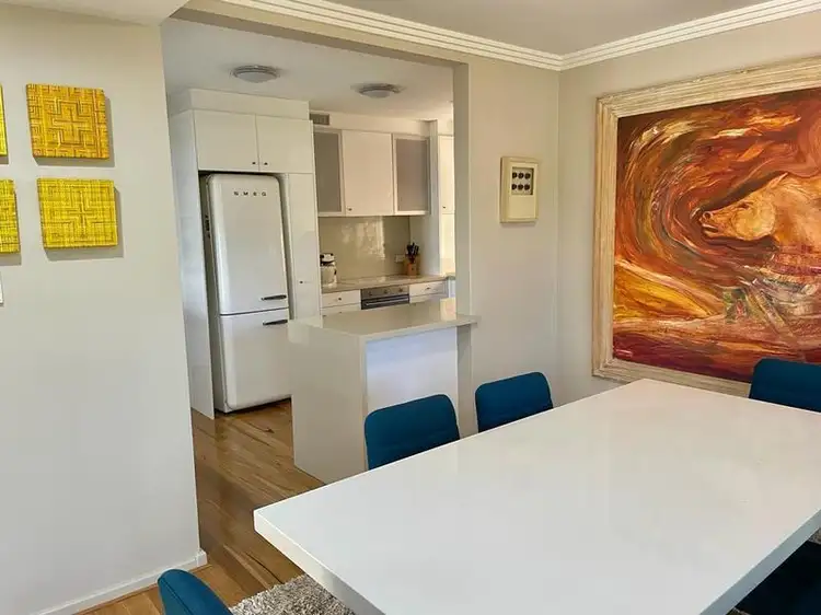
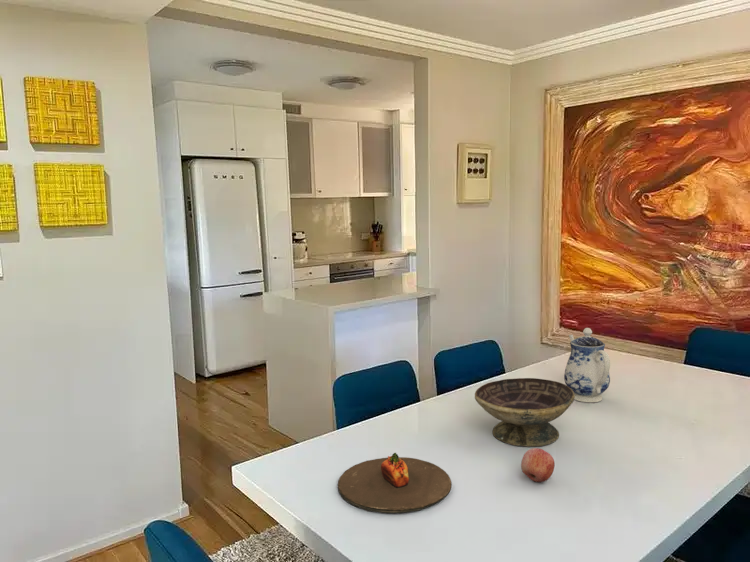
+ plate (394, 468)
+ fruit (537, 464)
+ teapot (587, 363)
+ decorative bowl (523, 412)
